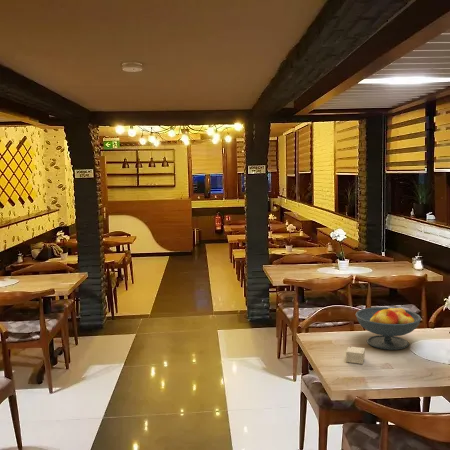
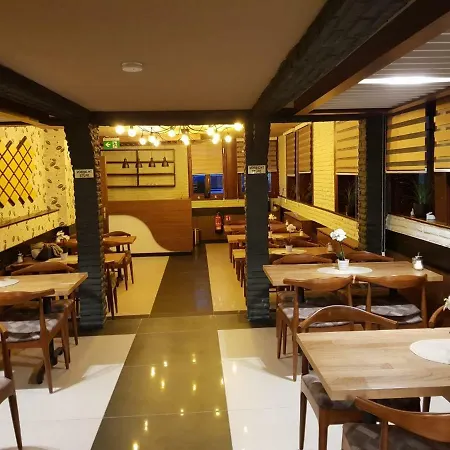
- fruit bowl (387, 324)
- small box (355, 354)
